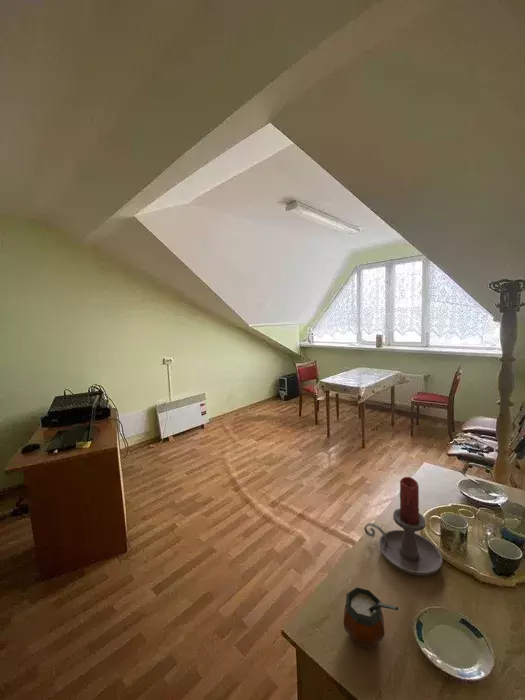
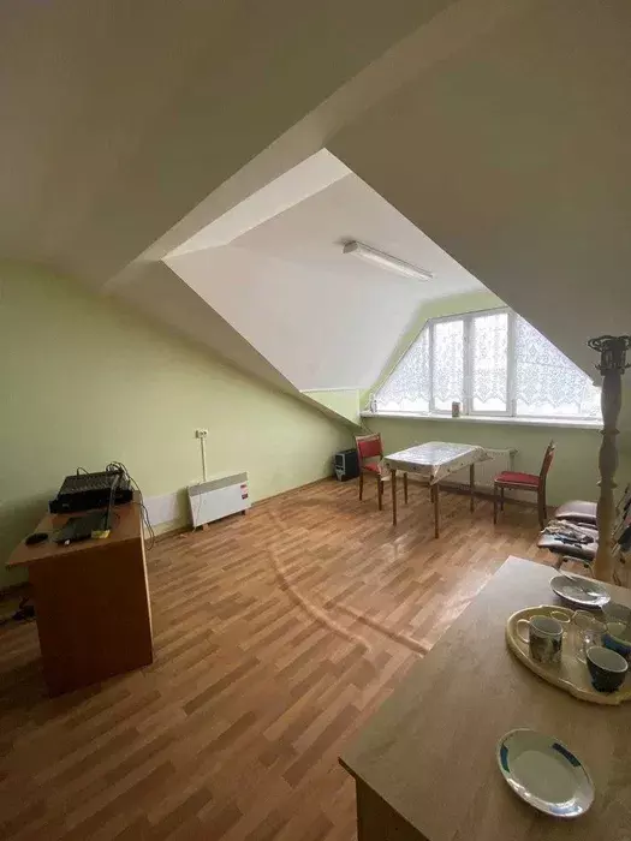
- gourd (370, 614)
- candle holder (400, 515)
